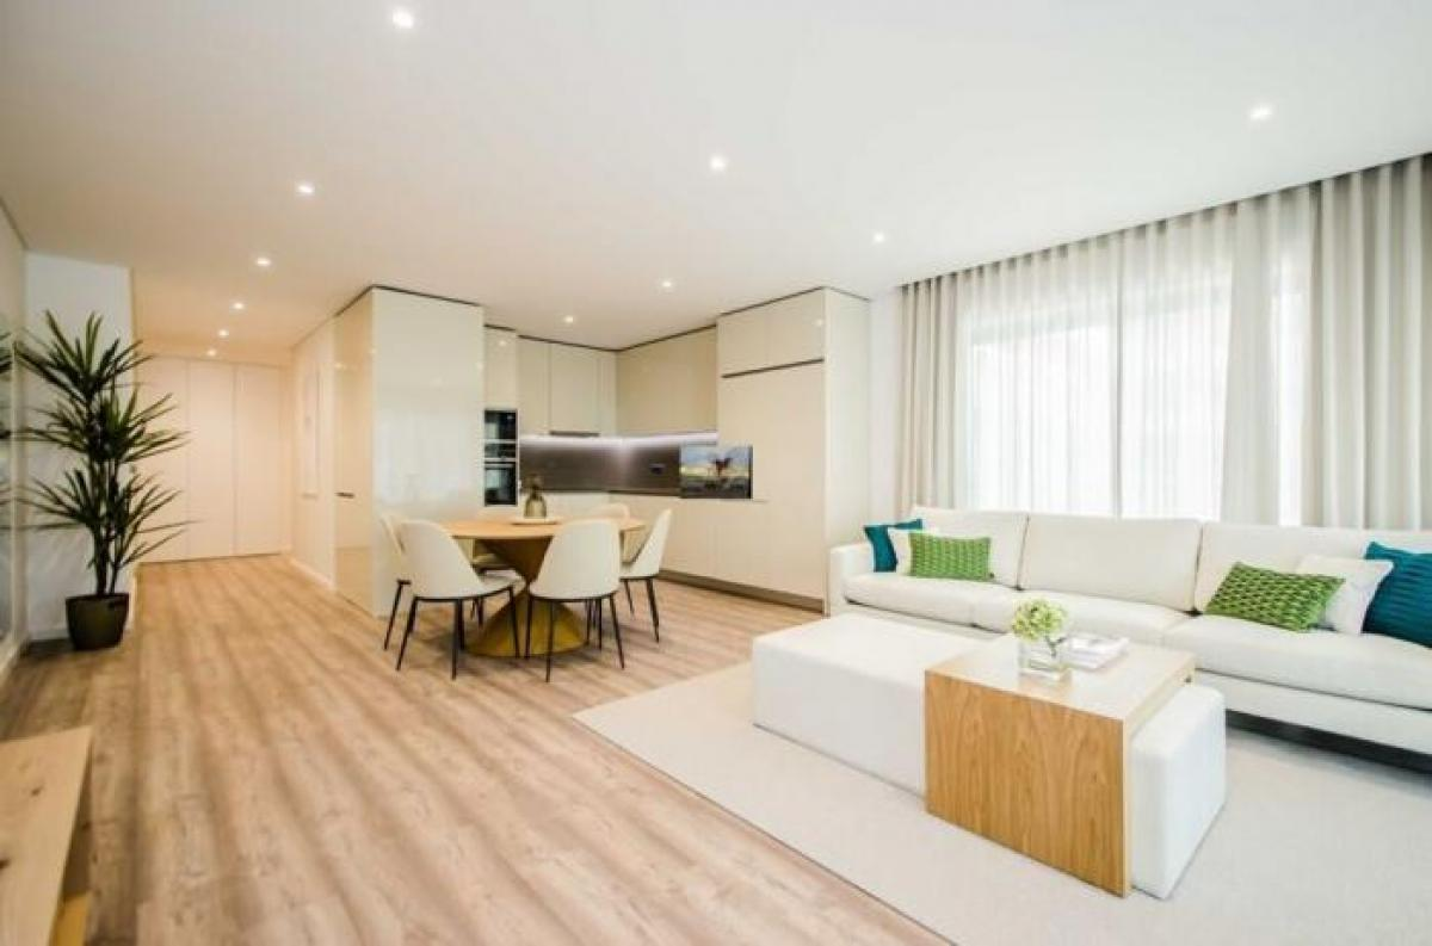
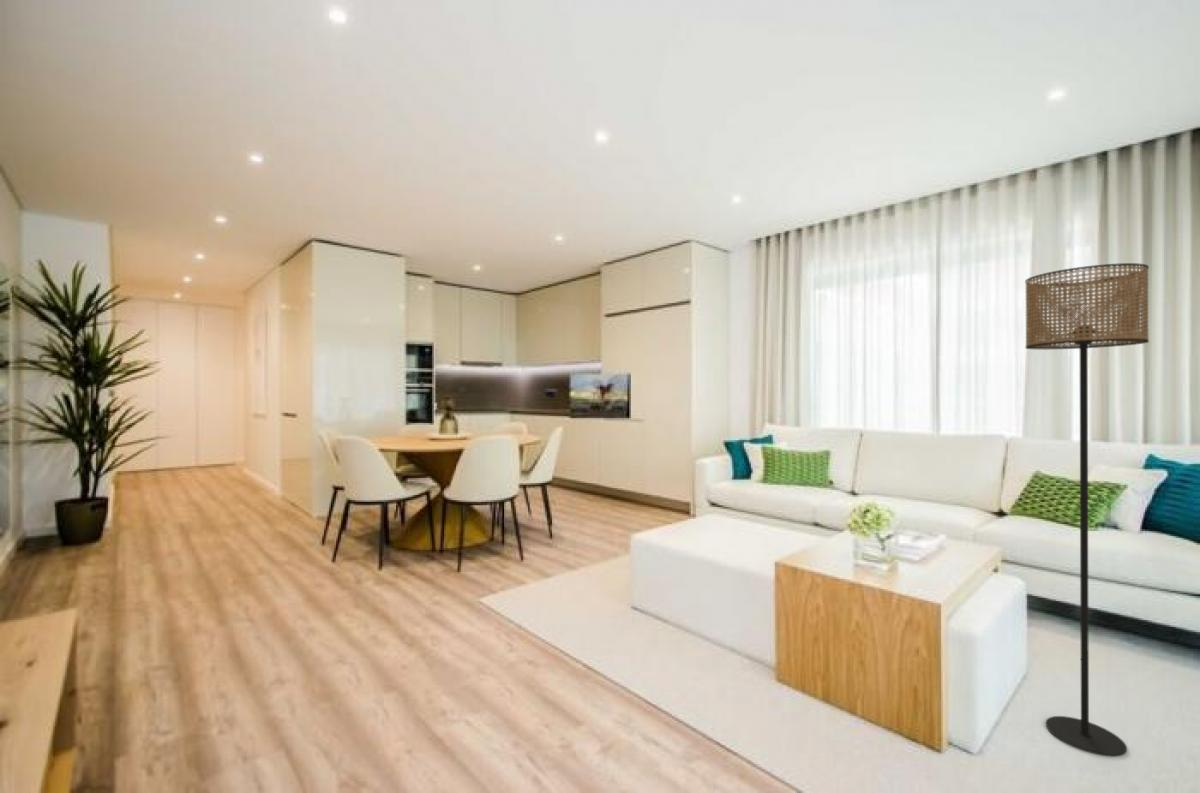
+ floor lamp (1084, 505)
